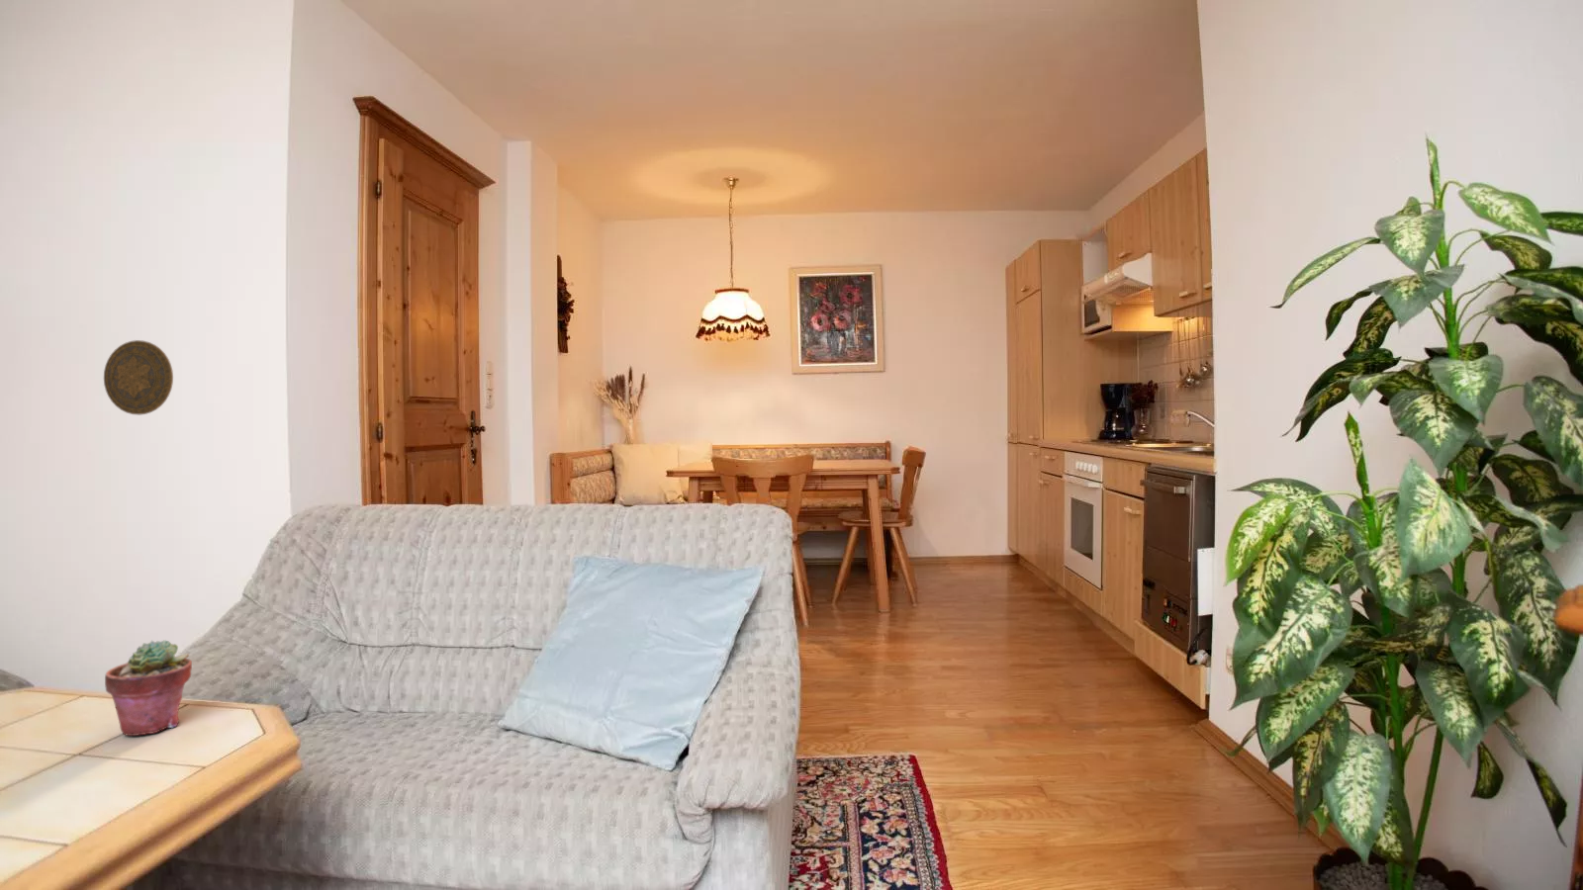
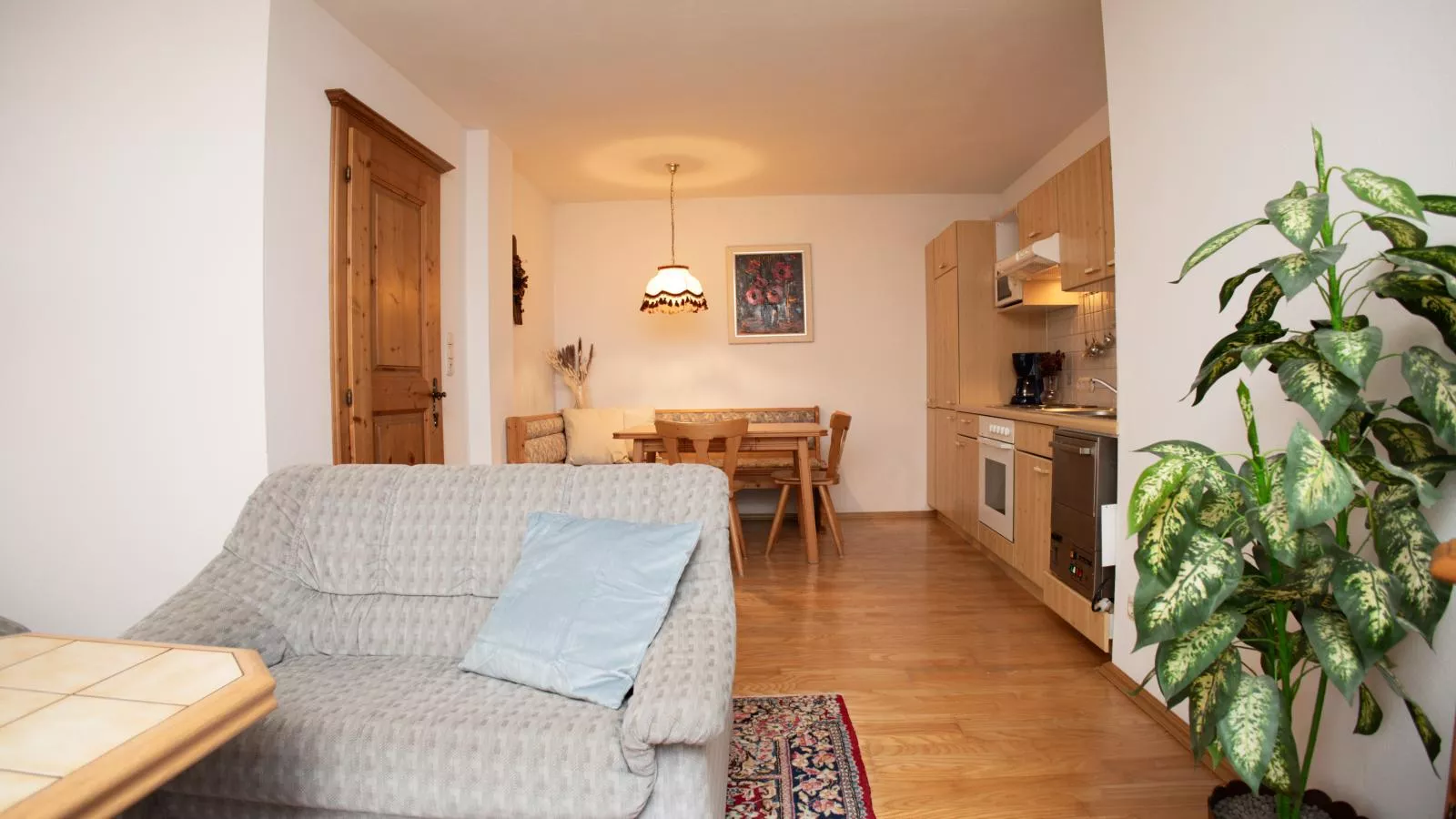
- decorative plate (135, 377)
- potted succulent (149, 685)
